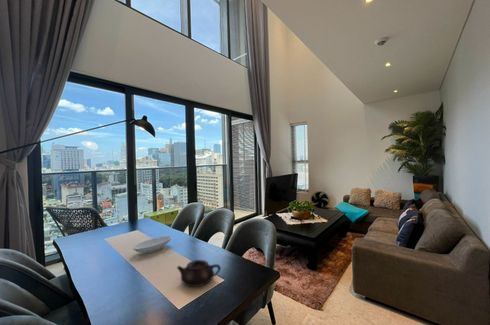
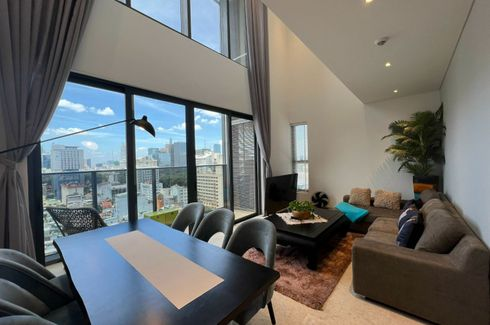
- teapot (198, 270)
- bowl (153, 245)
